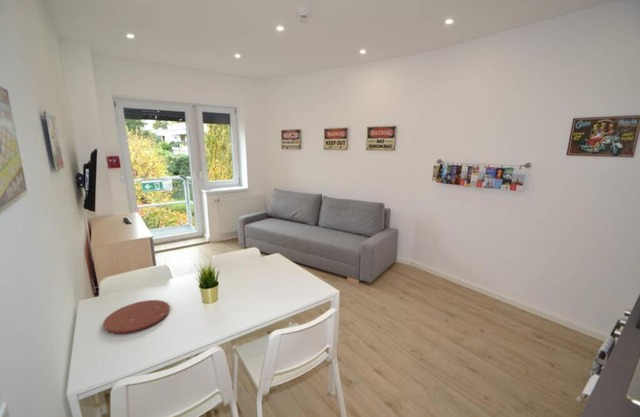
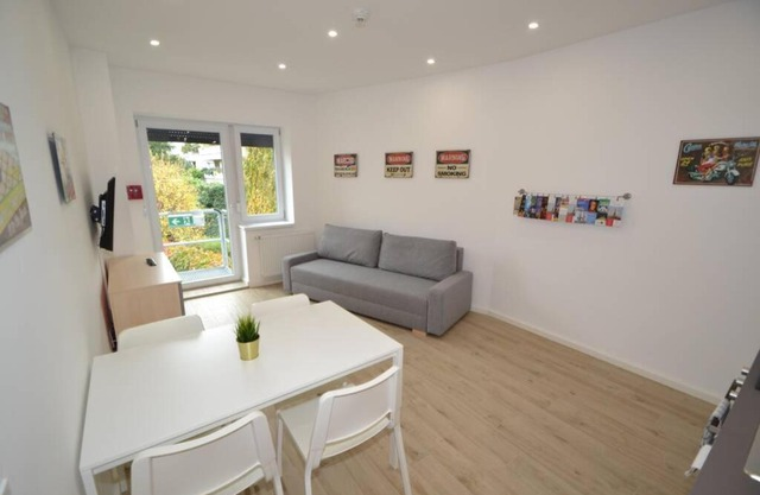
- plate (138, 315)
